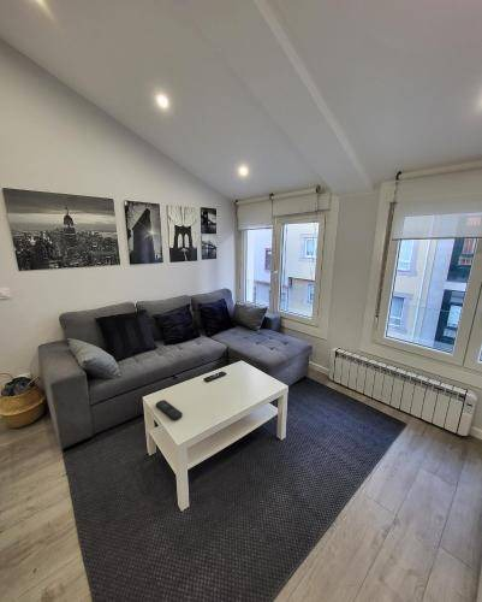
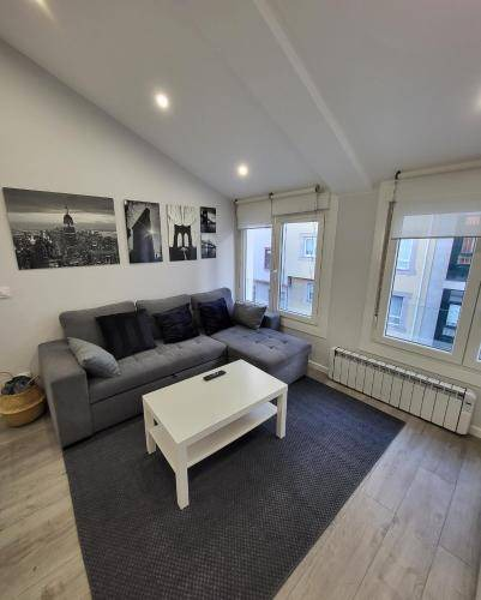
- remote control (168, 408)
